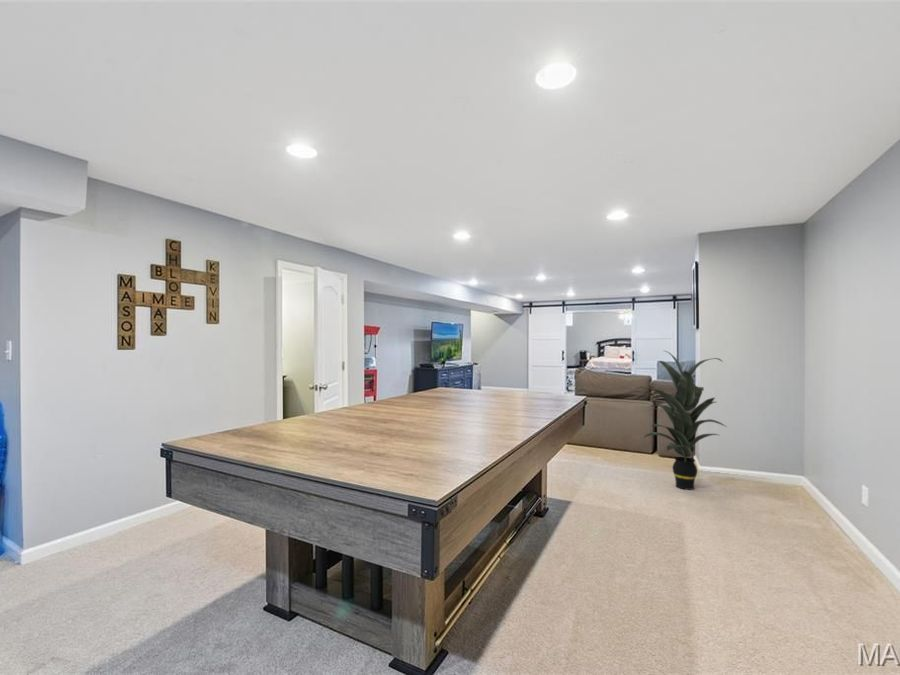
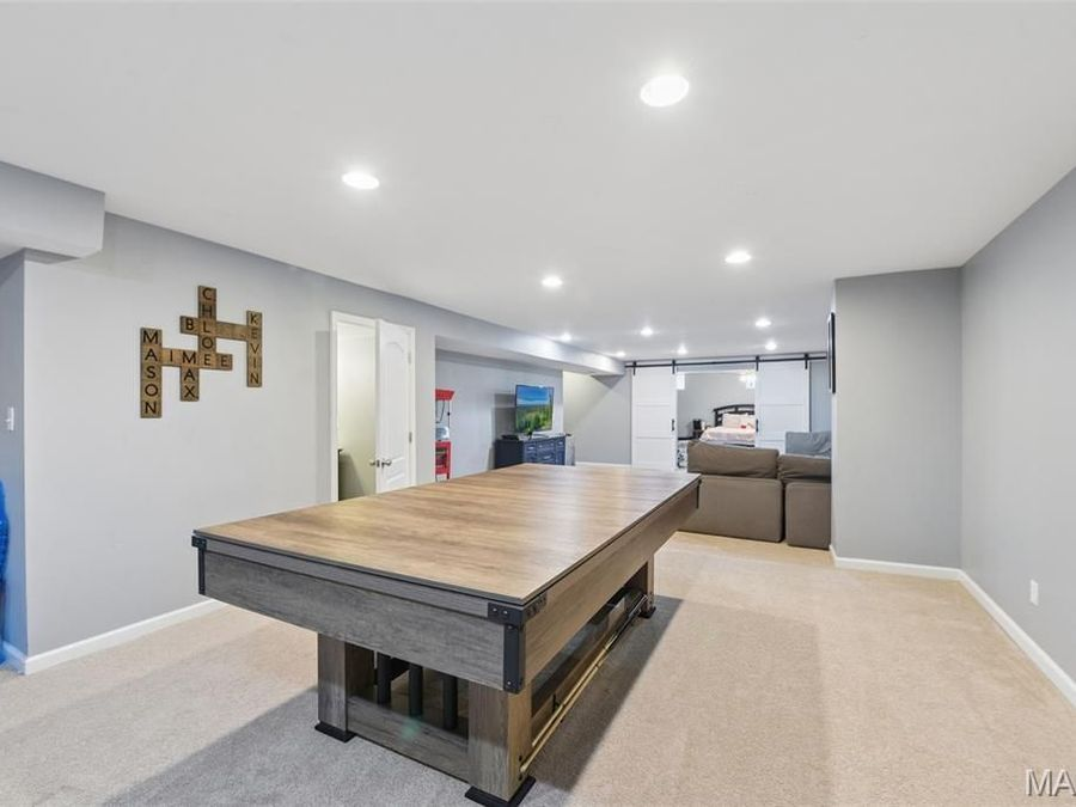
- indoor plant (679, 417)
